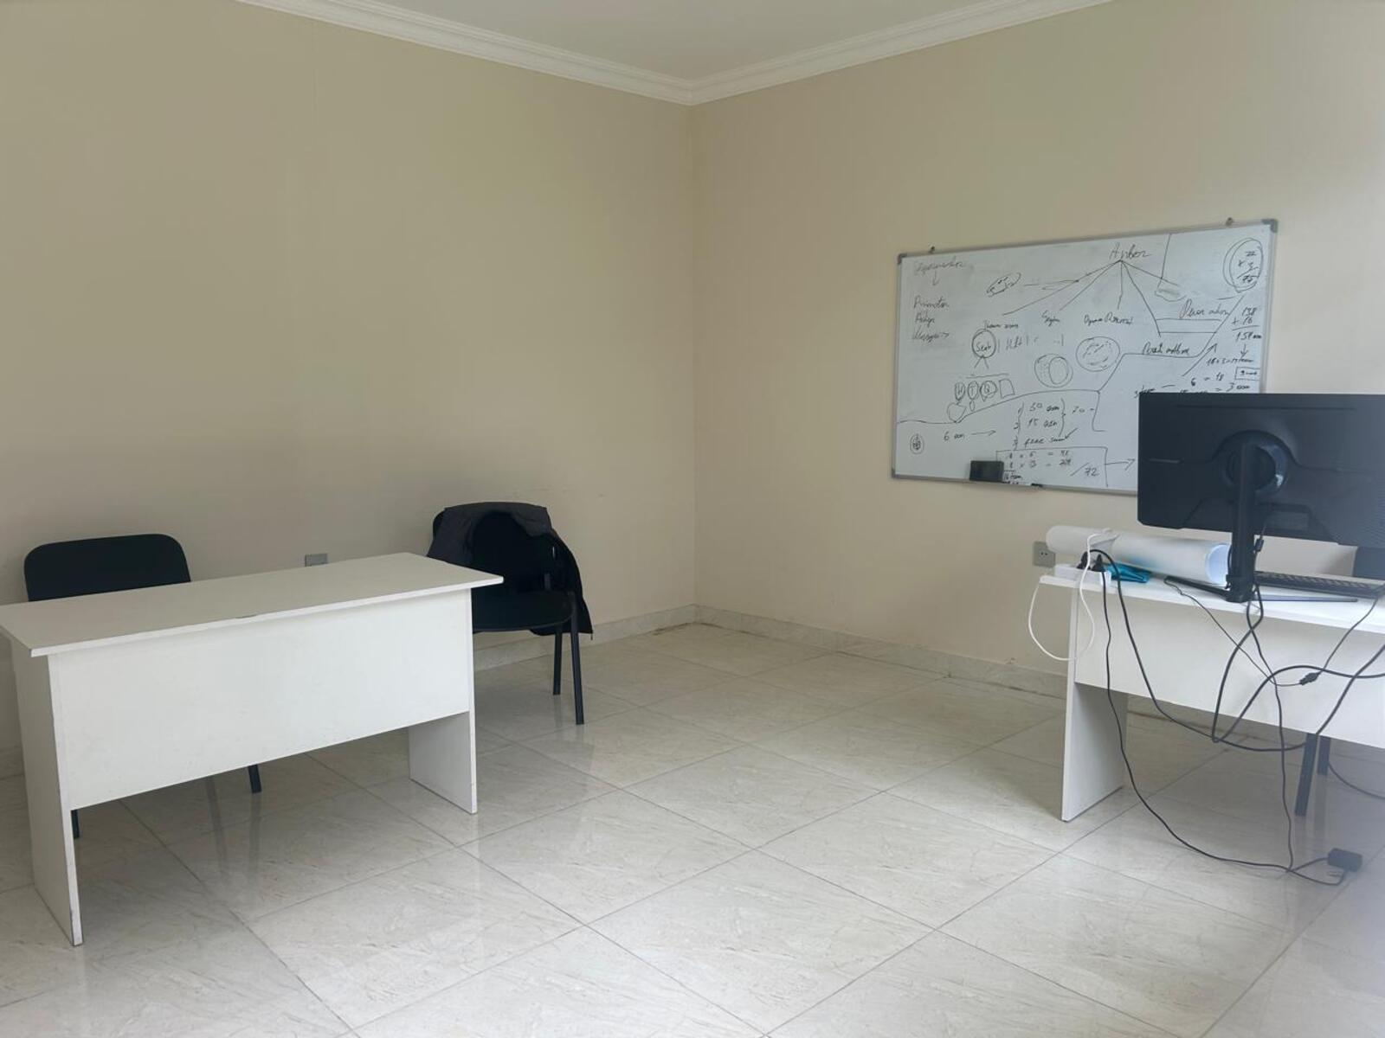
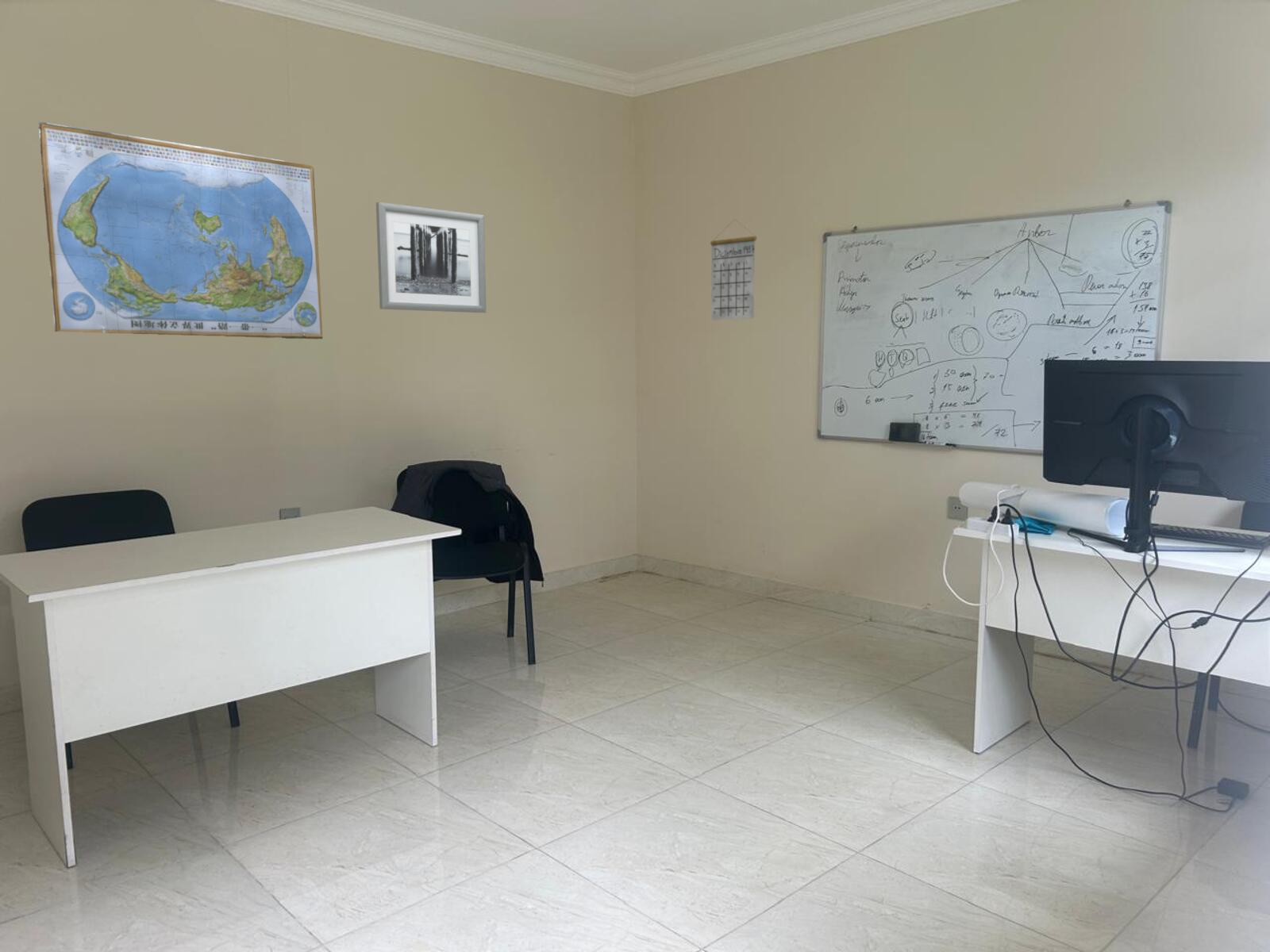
+ world map (196, 242)
+ wall art (433, 260)
+ calendar (733, 269)
